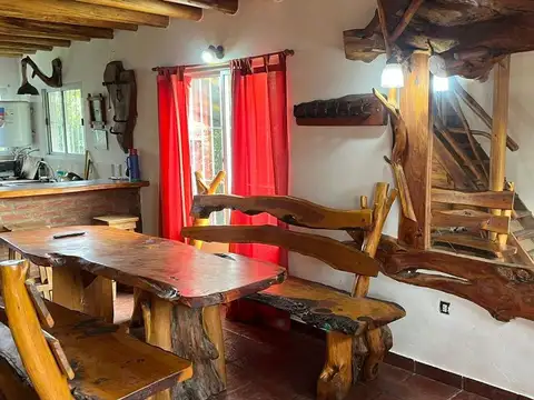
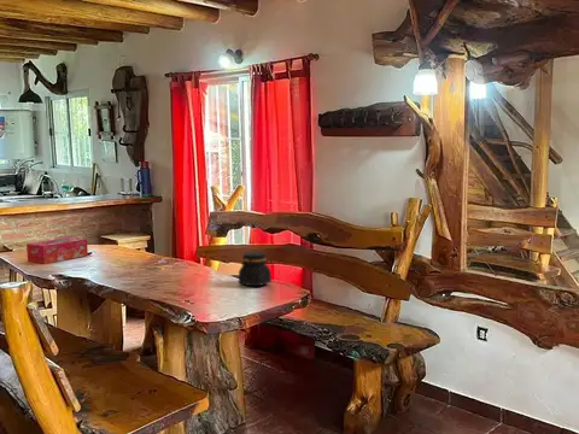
+ jar (255, 269)
+ tissue box (58, 250)
